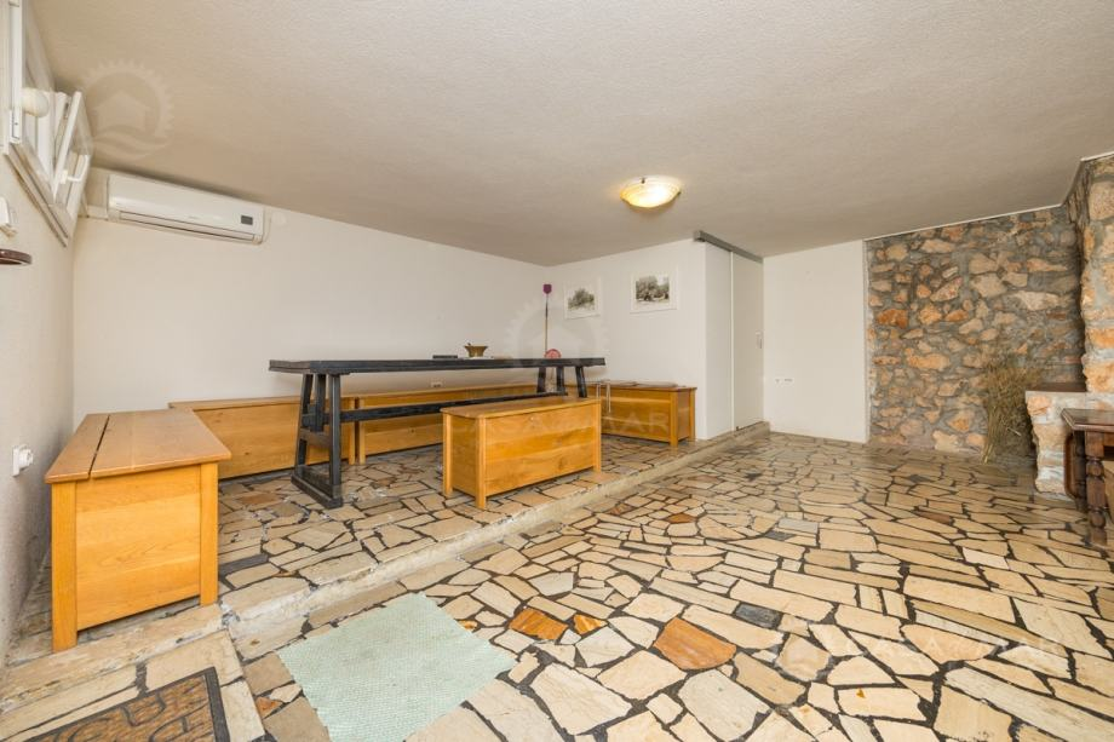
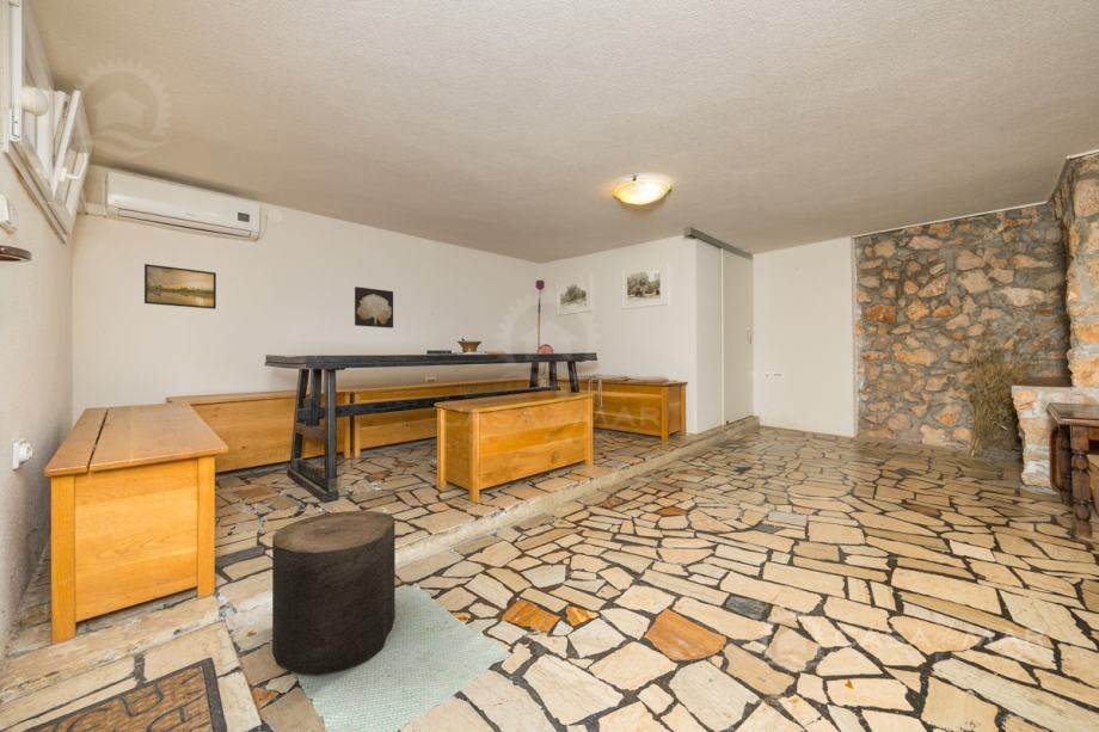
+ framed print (182, 287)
+ wall art (374, 308)
+ stool (337, 580)
